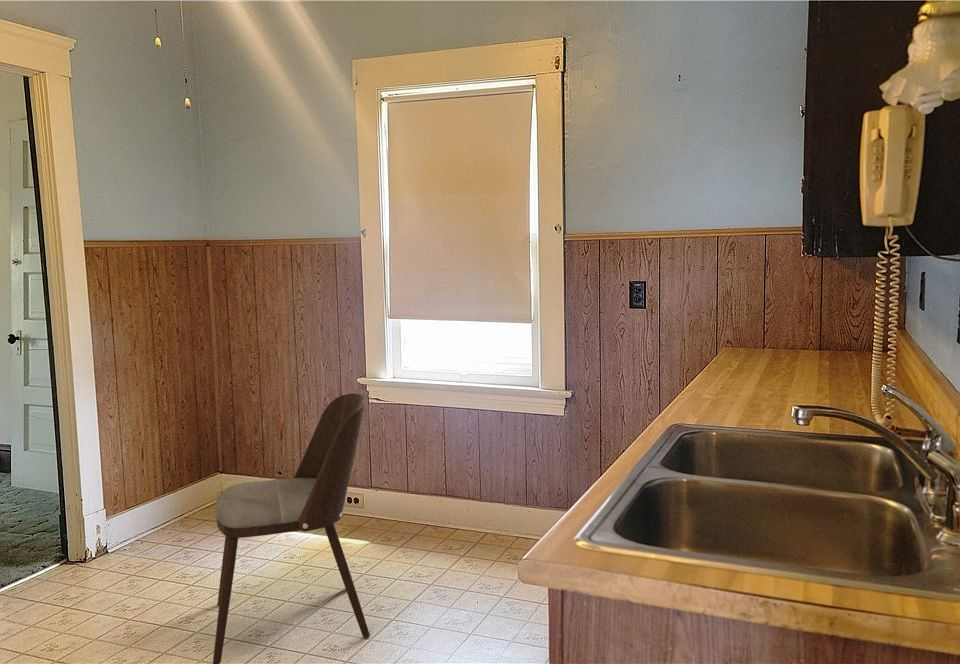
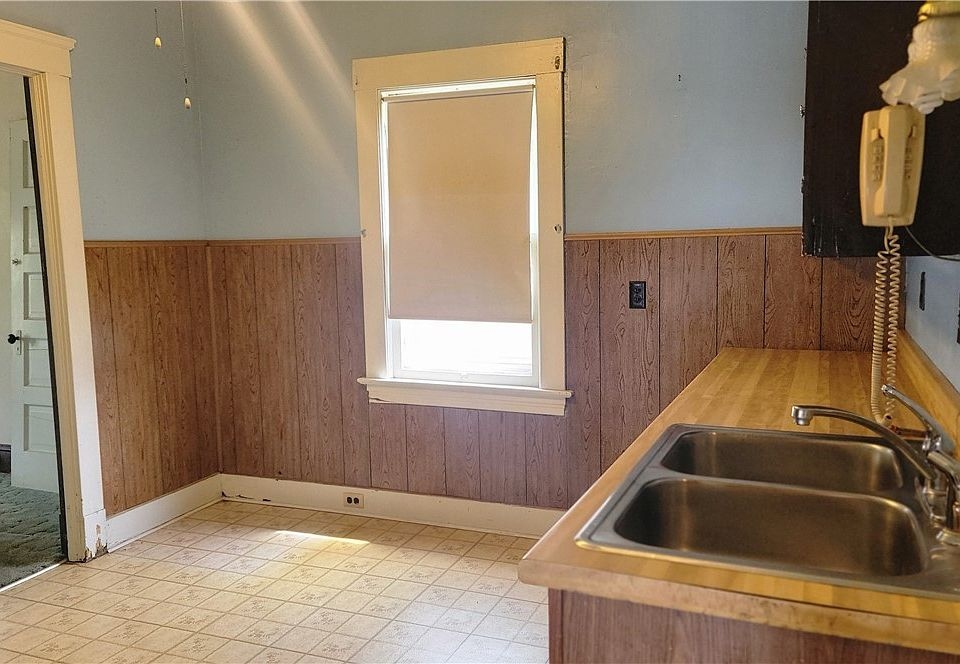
- dining chair (290, 511)
